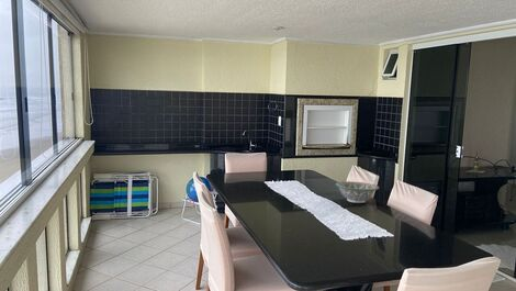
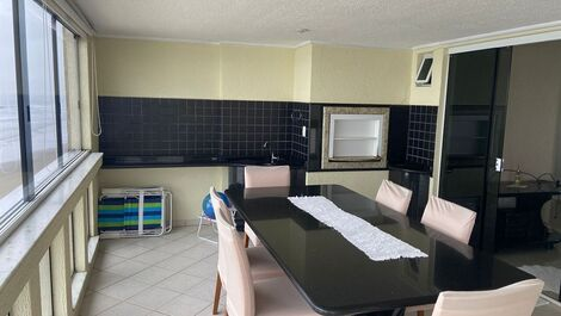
- decorative bowl (356, 192)
